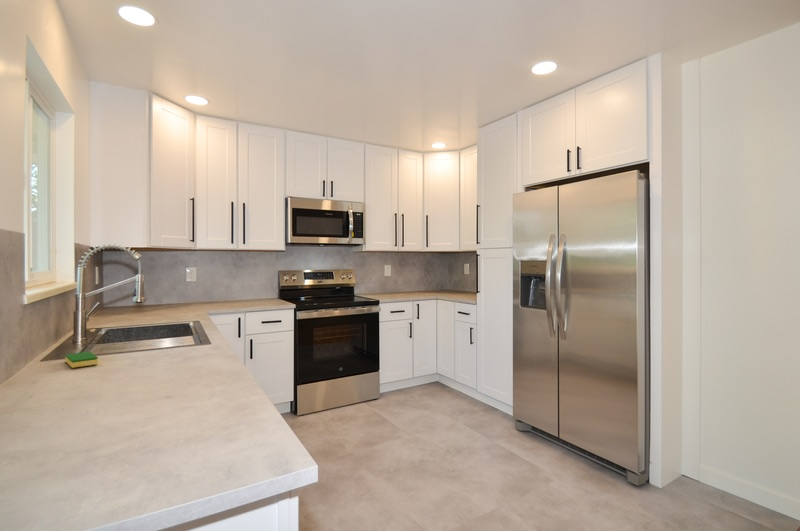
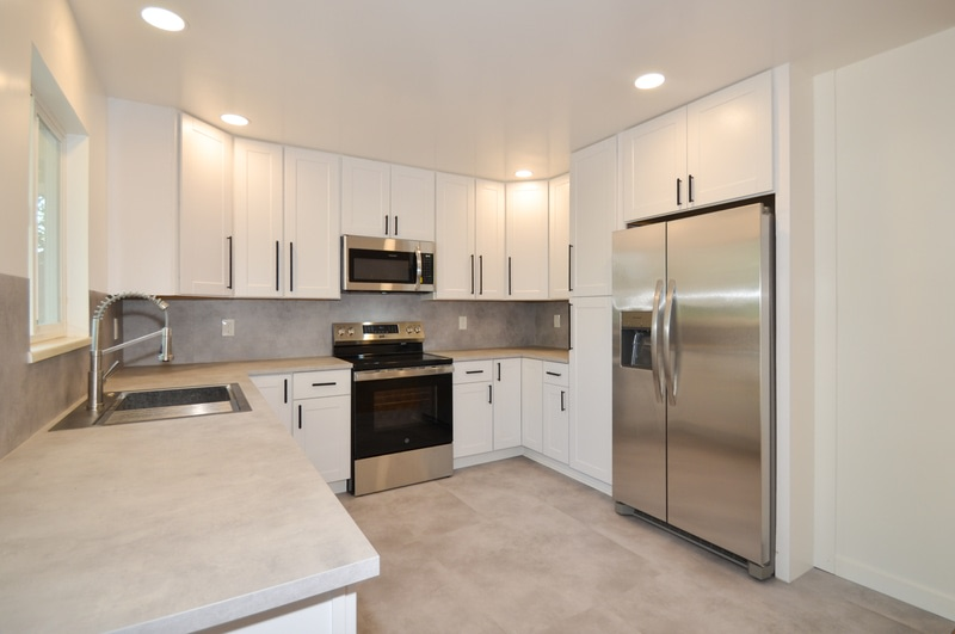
- dish sponge (81, 359)
